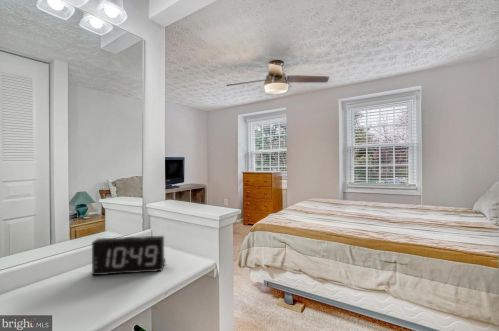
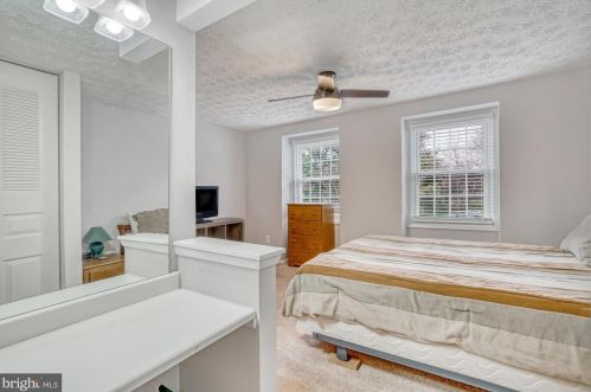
- alarm clock (130, 253)
